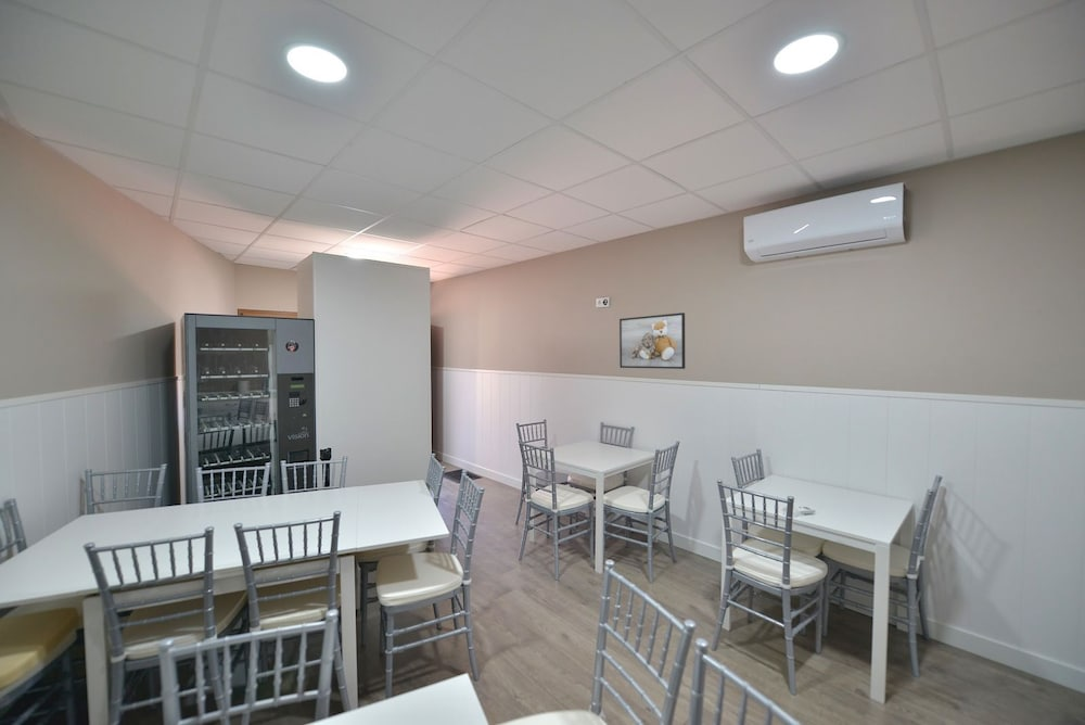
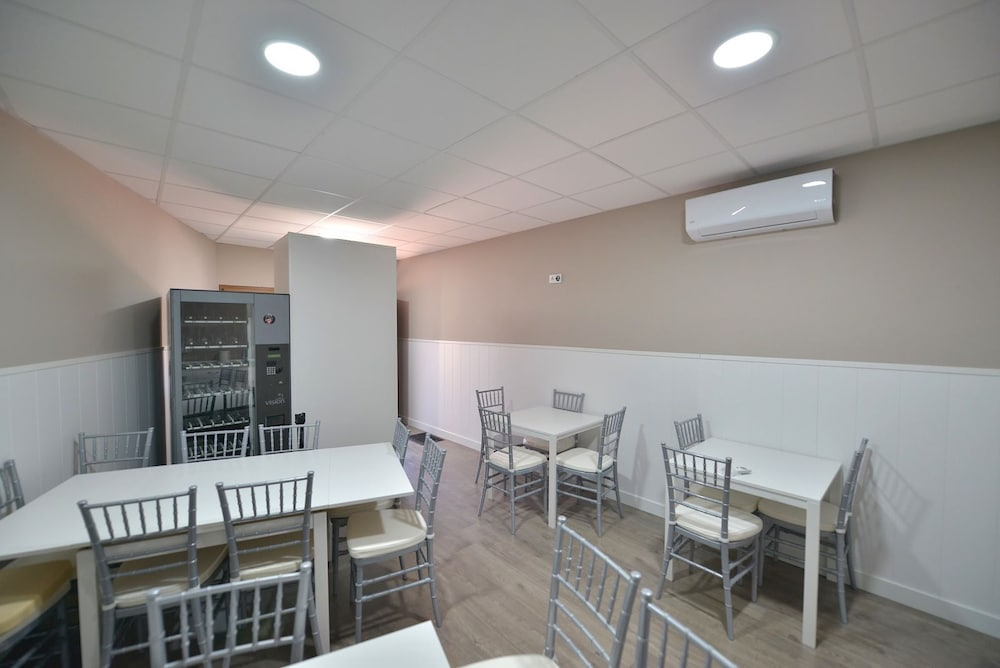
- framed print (650, 342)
